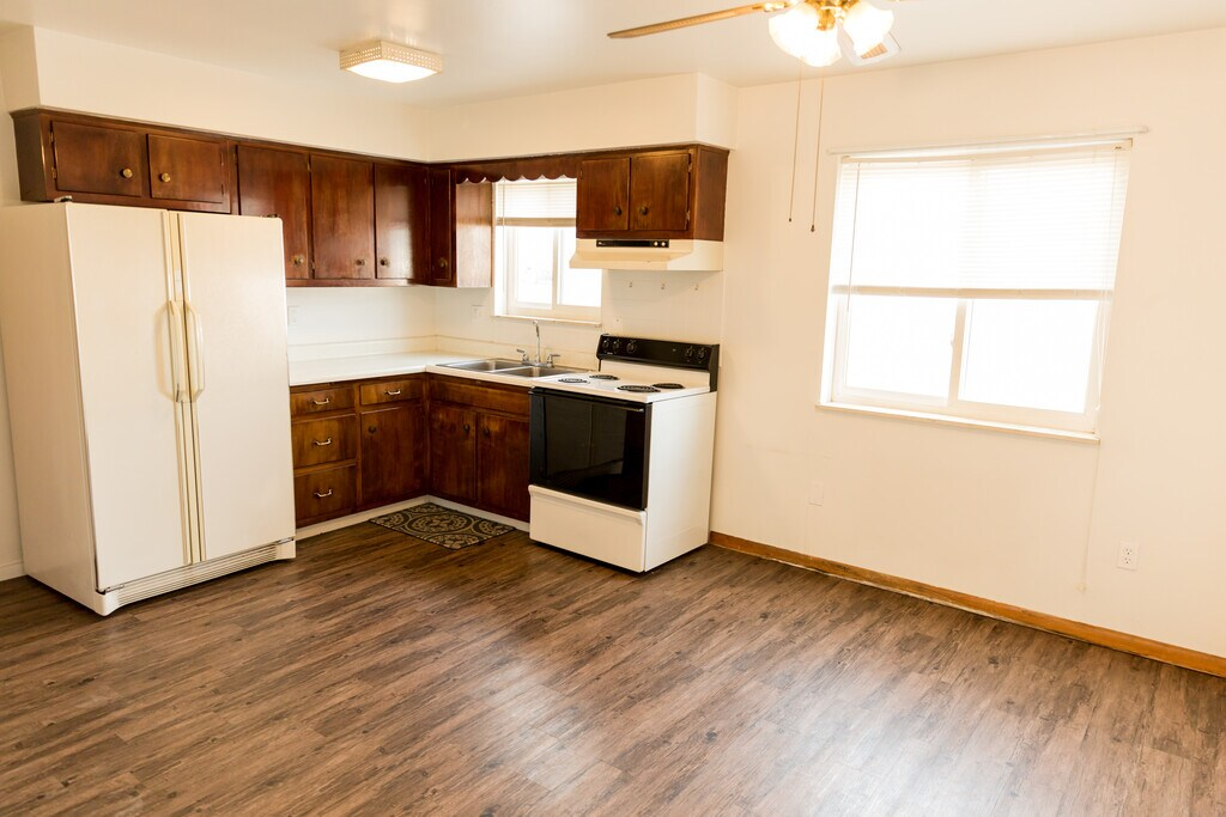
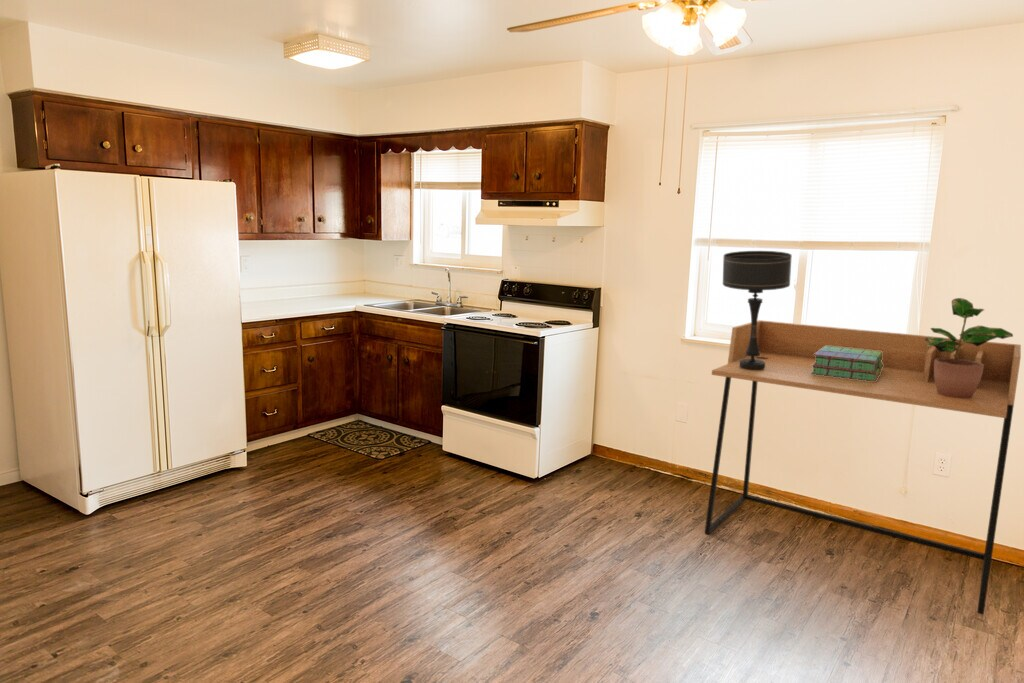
+ desk (858, 396)
+ stack of books (848, 361)
+ potted plant (960, 346)
+ table lamp (756, 312)
